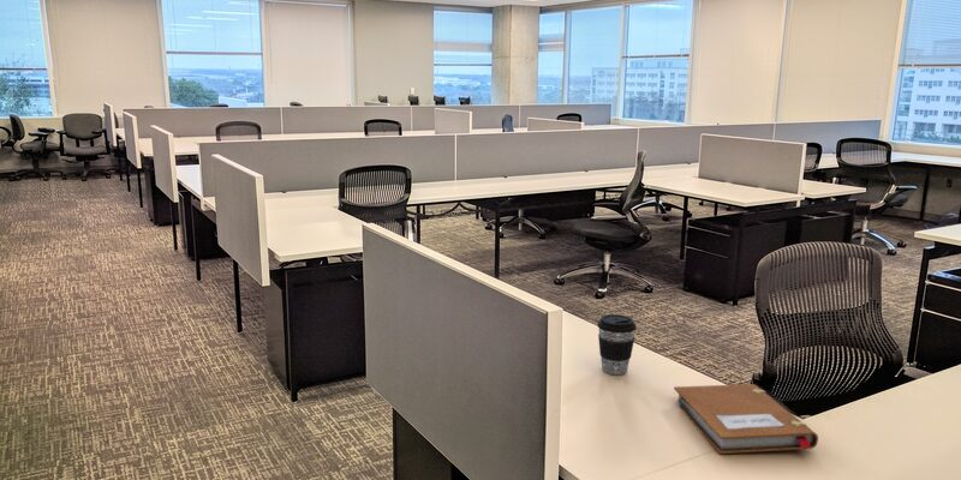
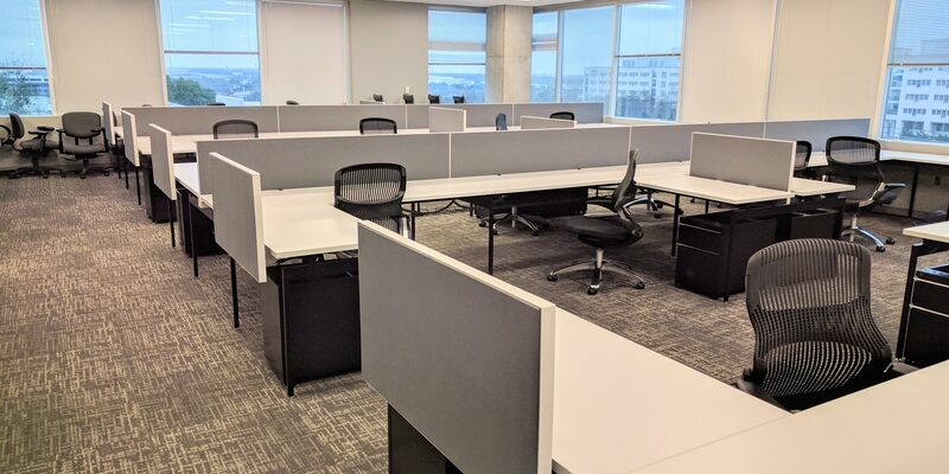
- coffee cup (615, 344)
- notebook (742, 416)
